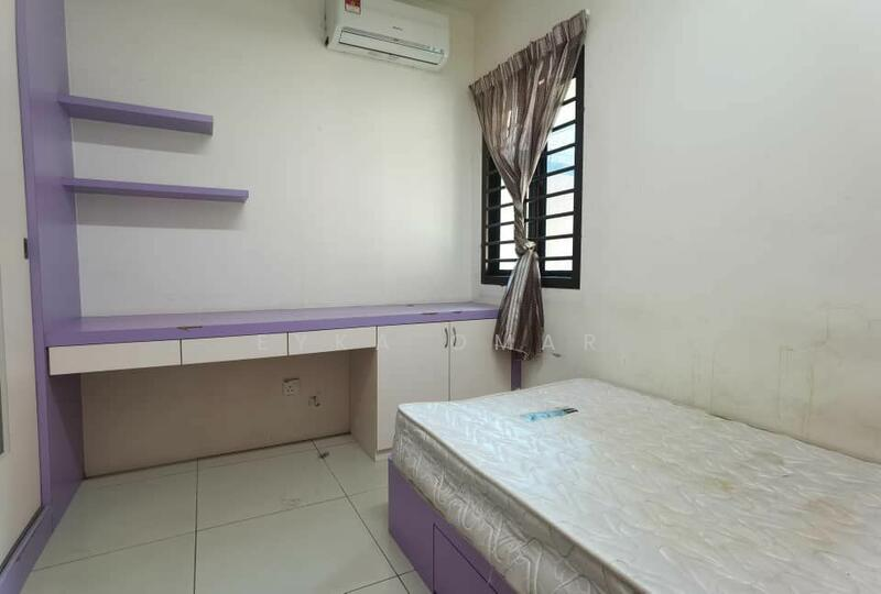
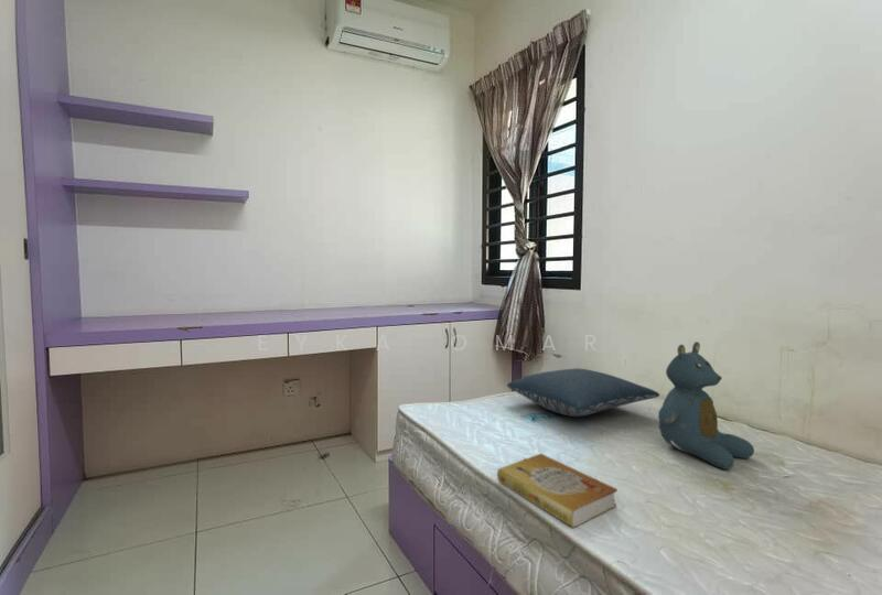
+ teddy bear (704, 399)
+ pillow (579, 390)
+ book (553, 486)
